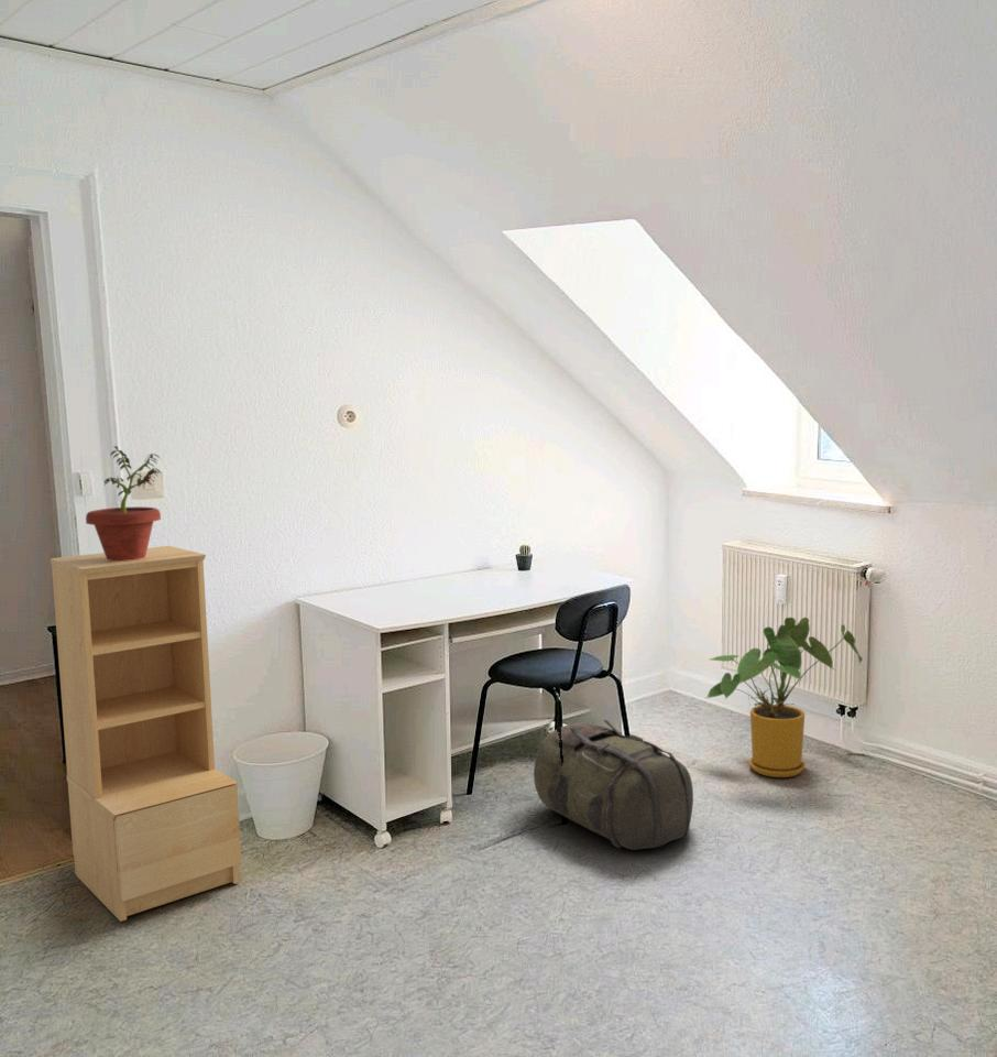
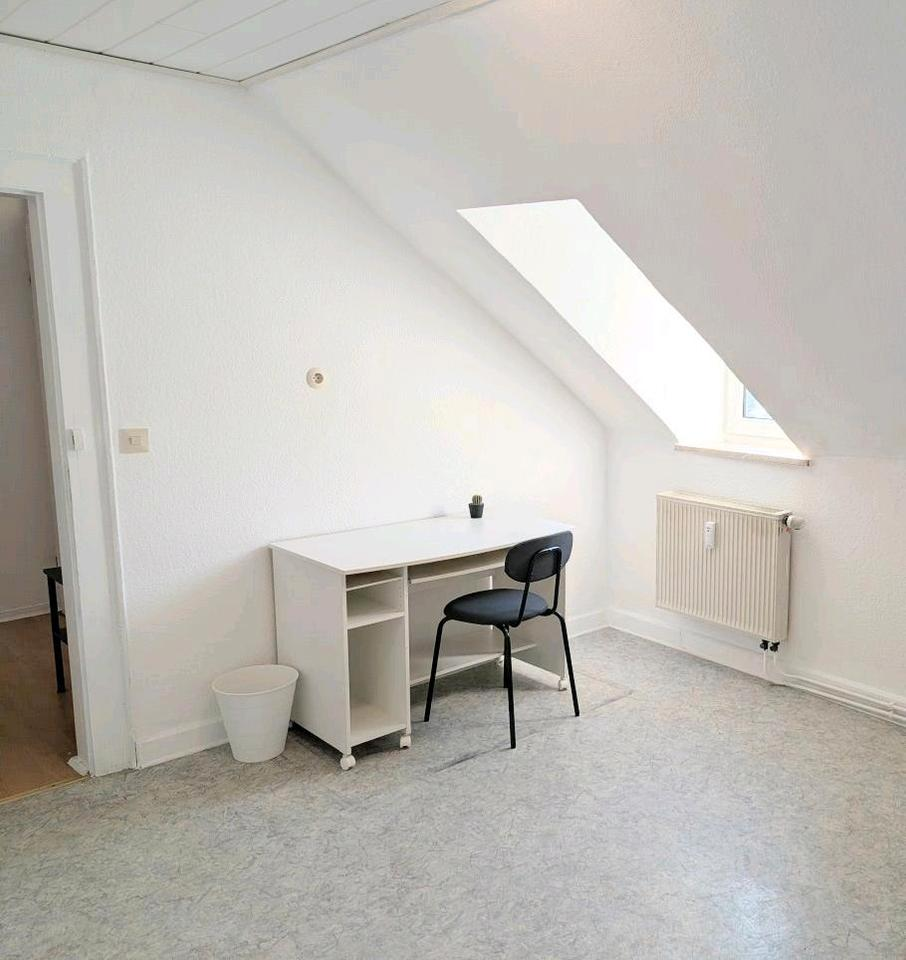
- potted plant (125, 501)
- house plant (777, 695)
- backpack (615, 776)
- bookshelf (146, 721)
